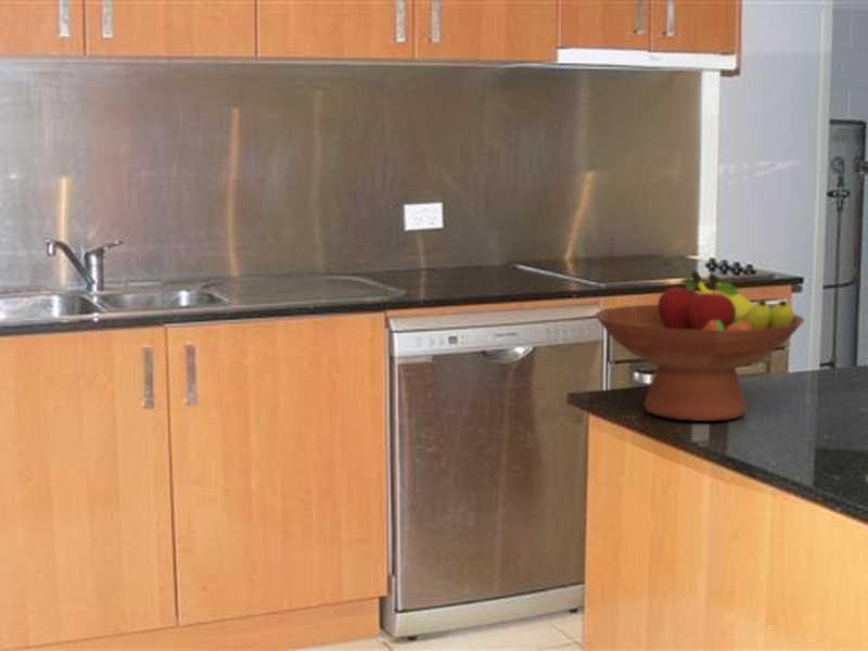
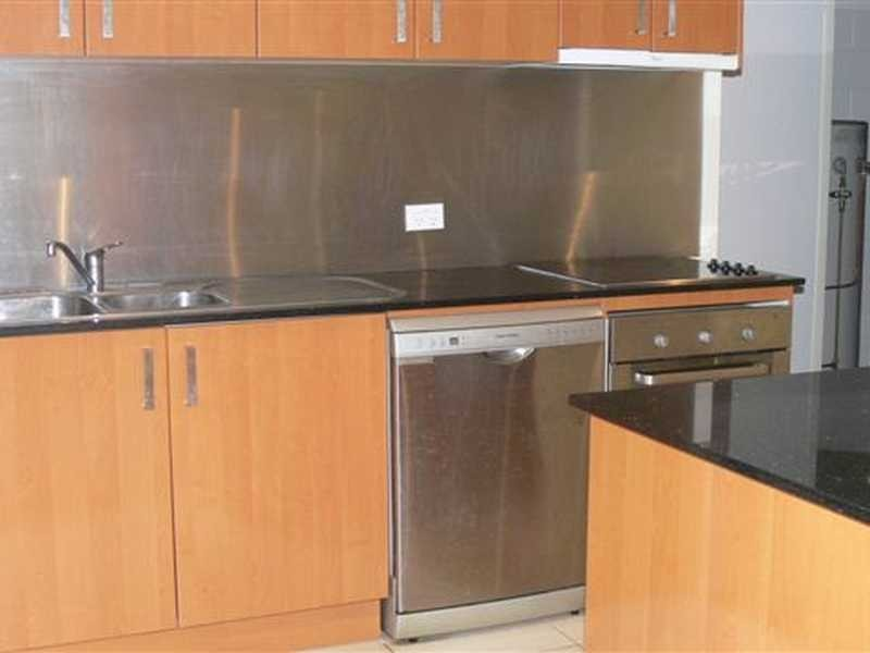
- fruit bowl (697, 345)
